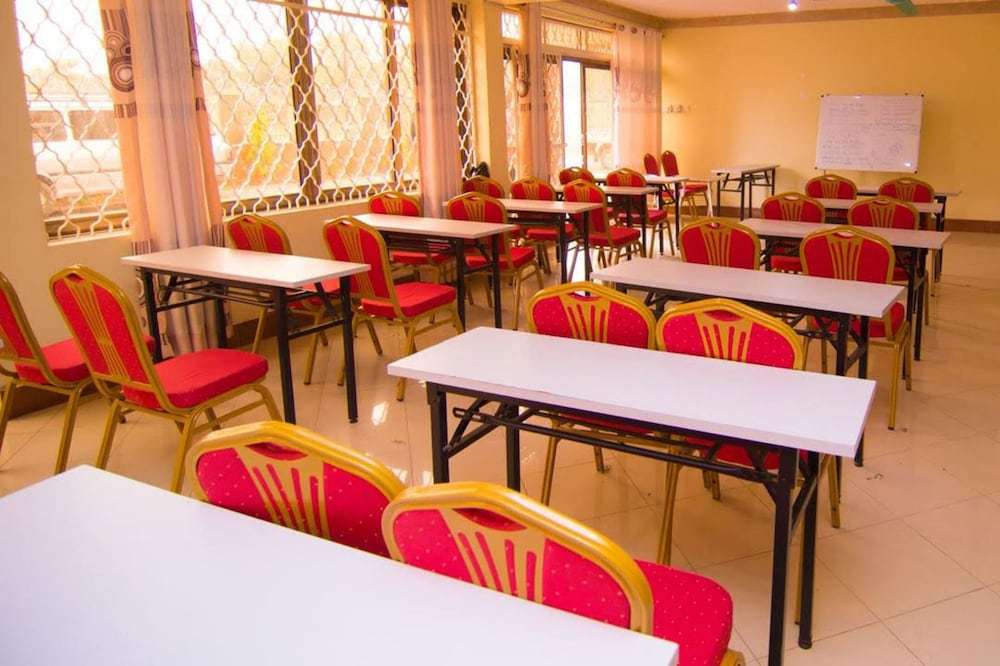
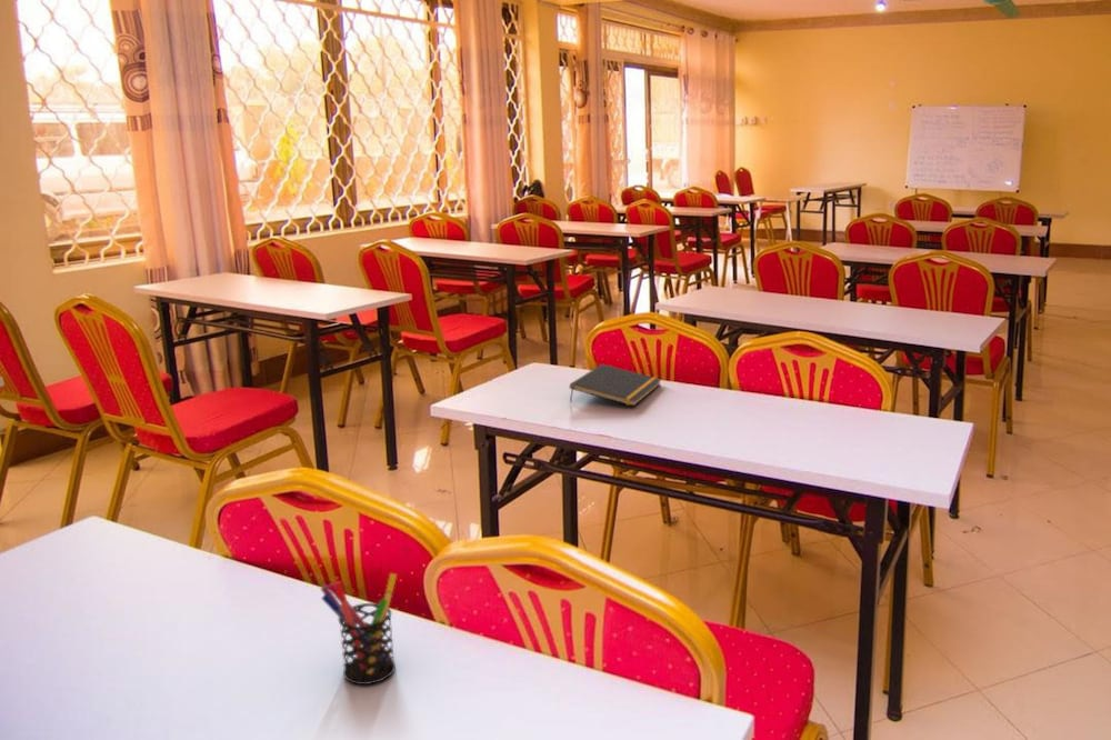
+ notepad (617, 383)
+ pen holder (366, 626)
